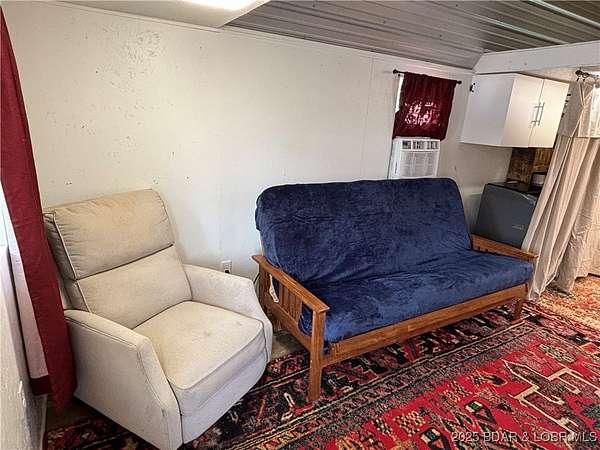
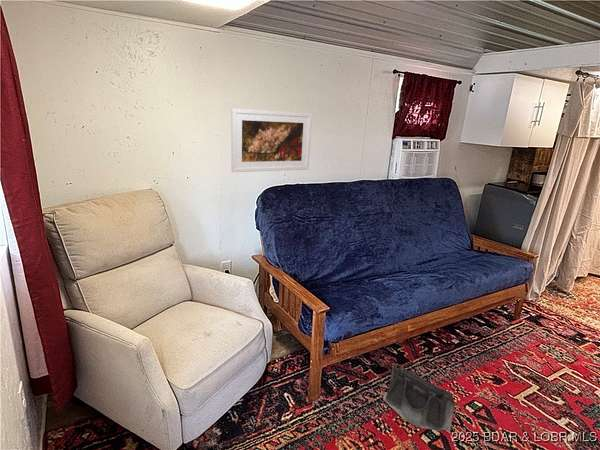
+ saddlebag (420, 394)
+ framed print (273, 141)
